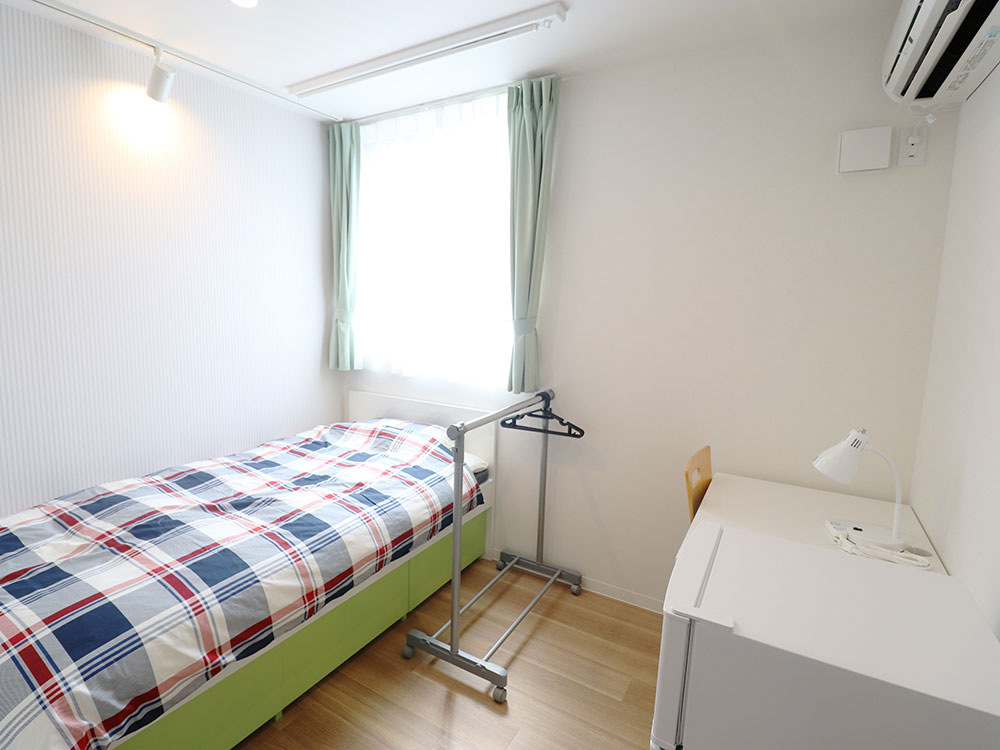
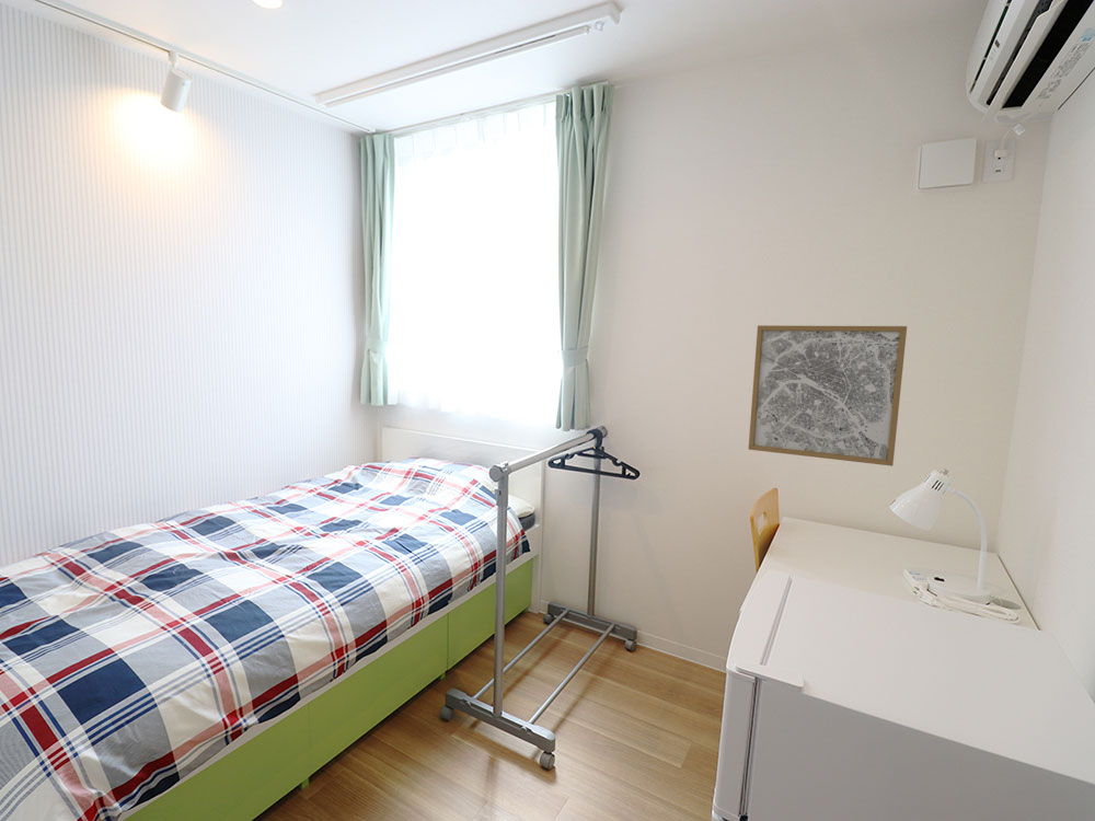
+ wall art (821, 392)
